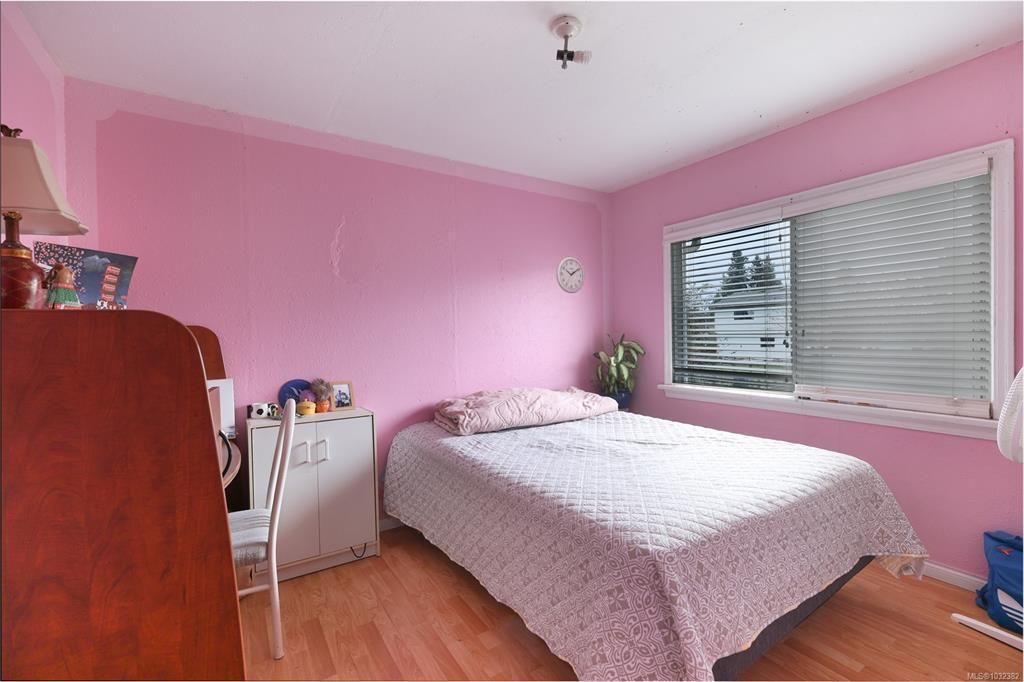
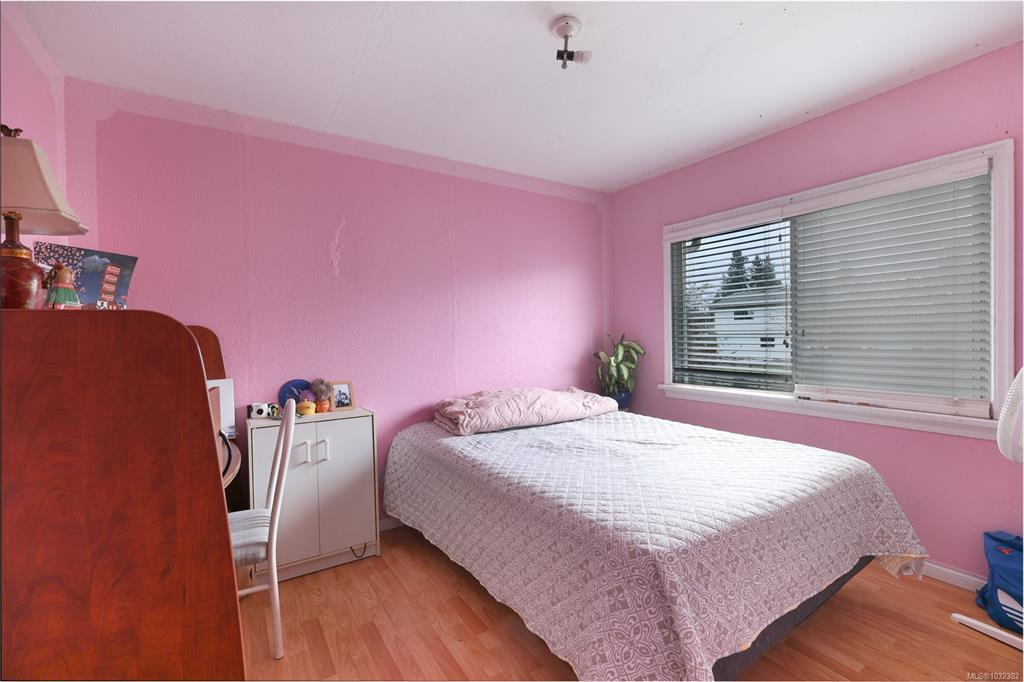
- wall clock (571, 274)
